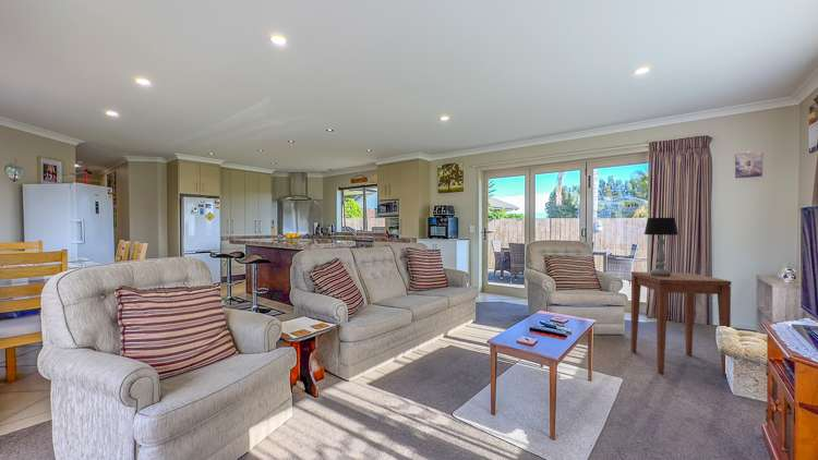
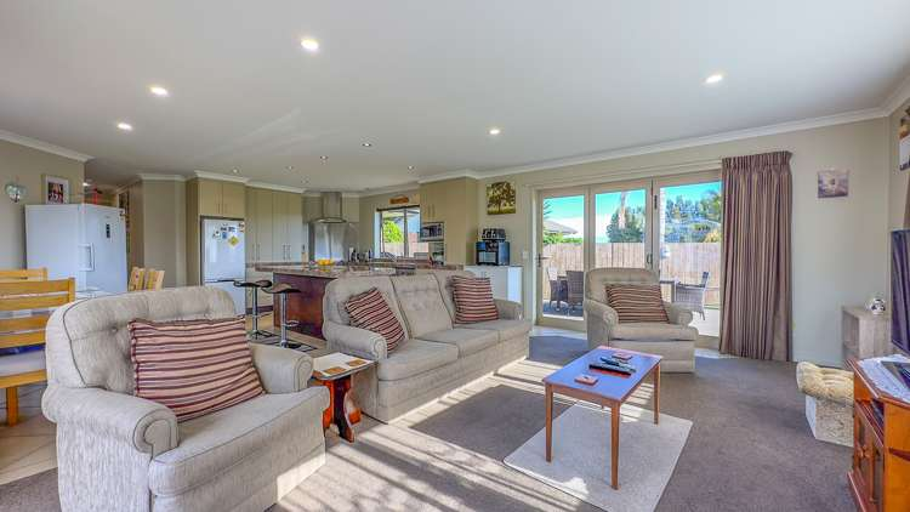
- table lamp (660, 245)
- side table (685, 319)
